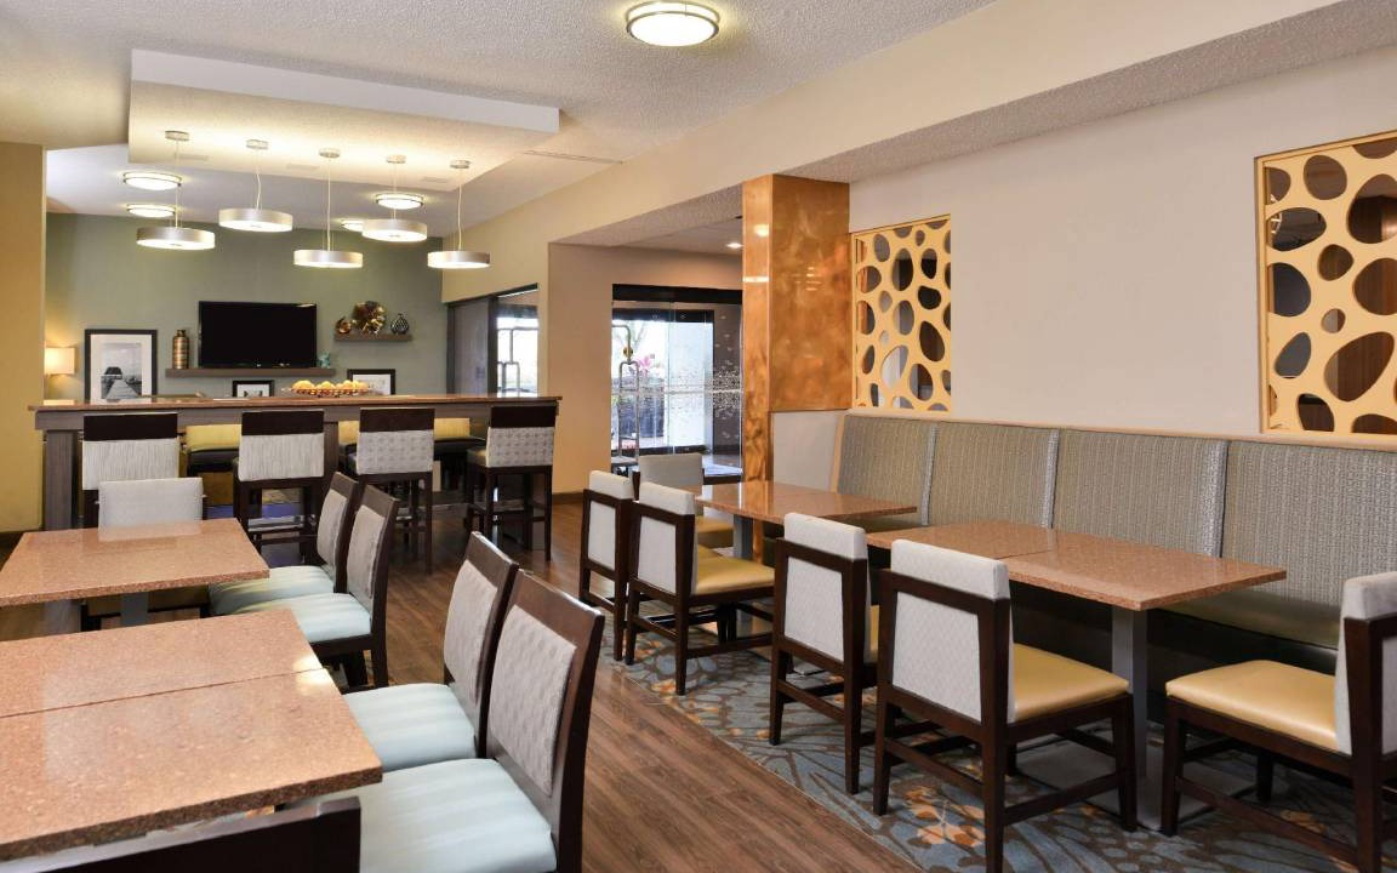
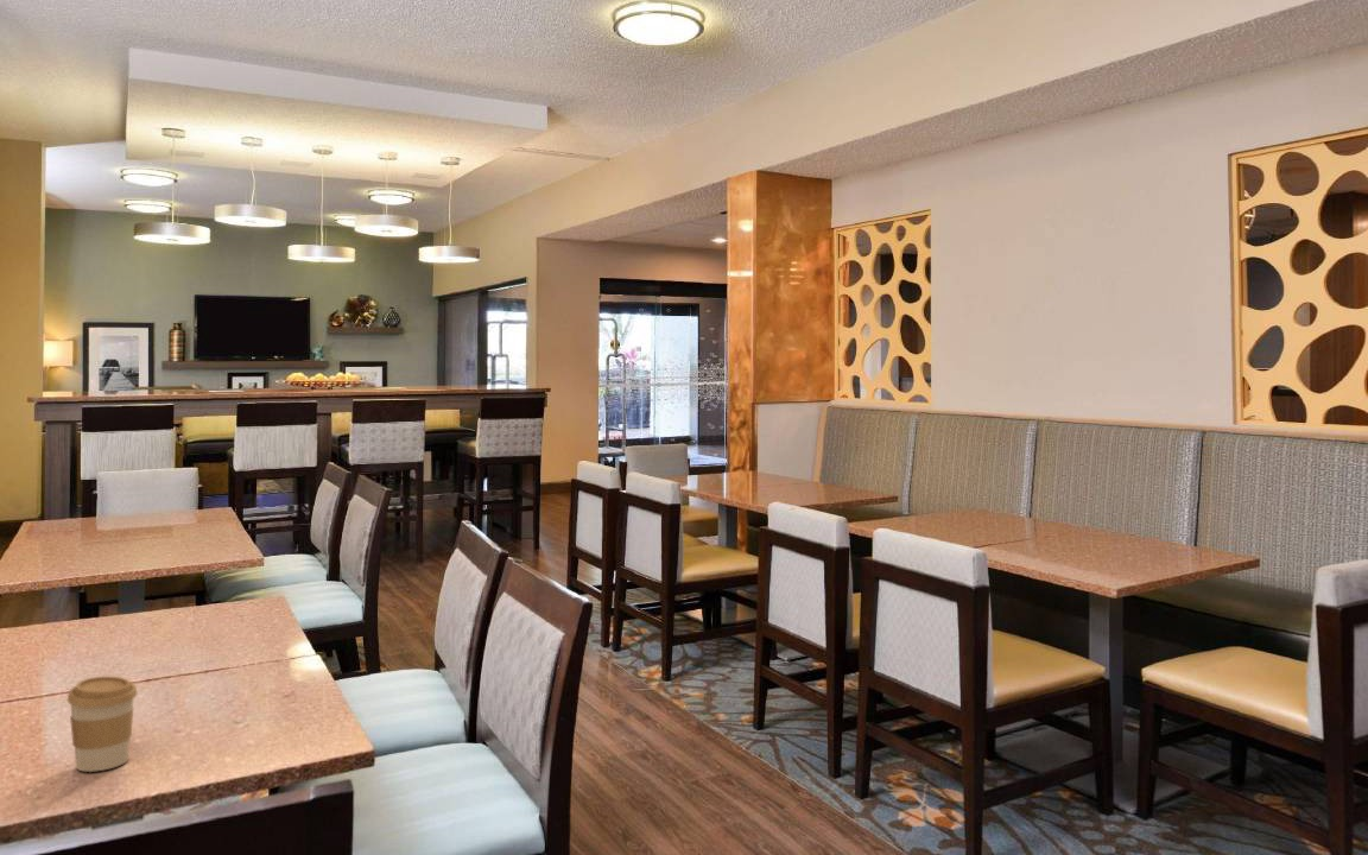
+ coffee cup (102, 722)
